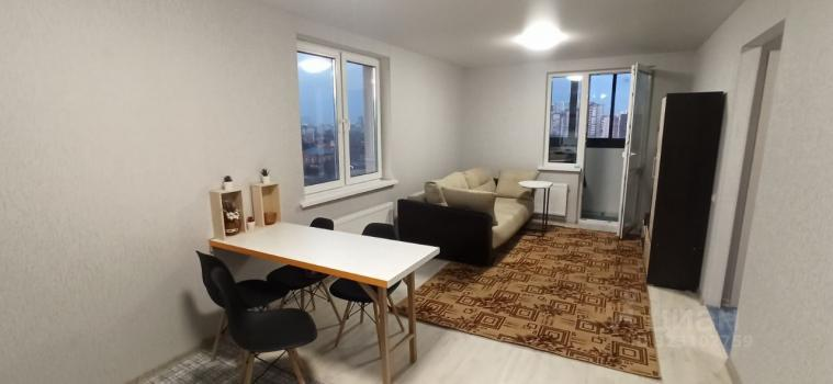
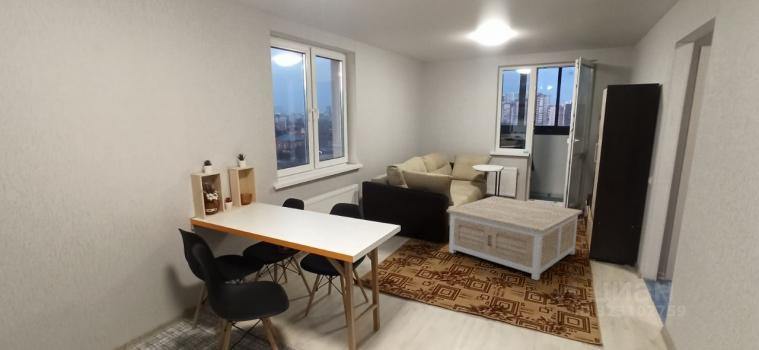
+ coffee table (512, 231)
